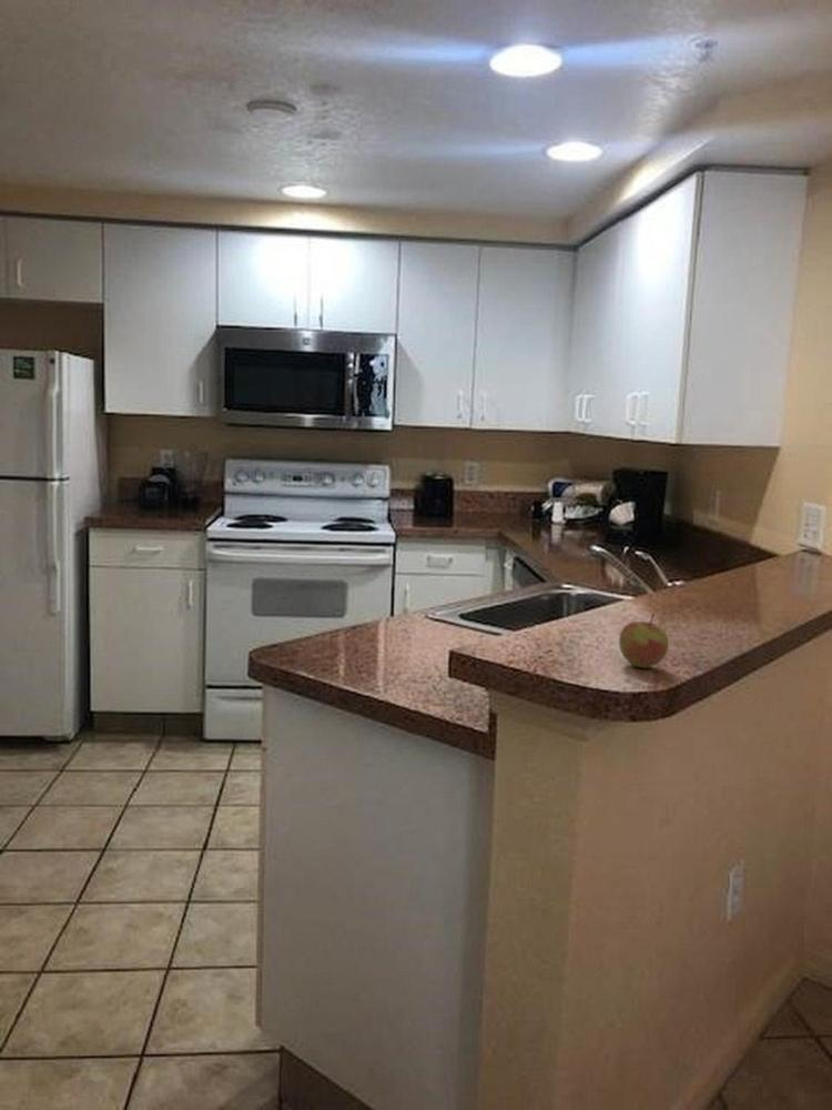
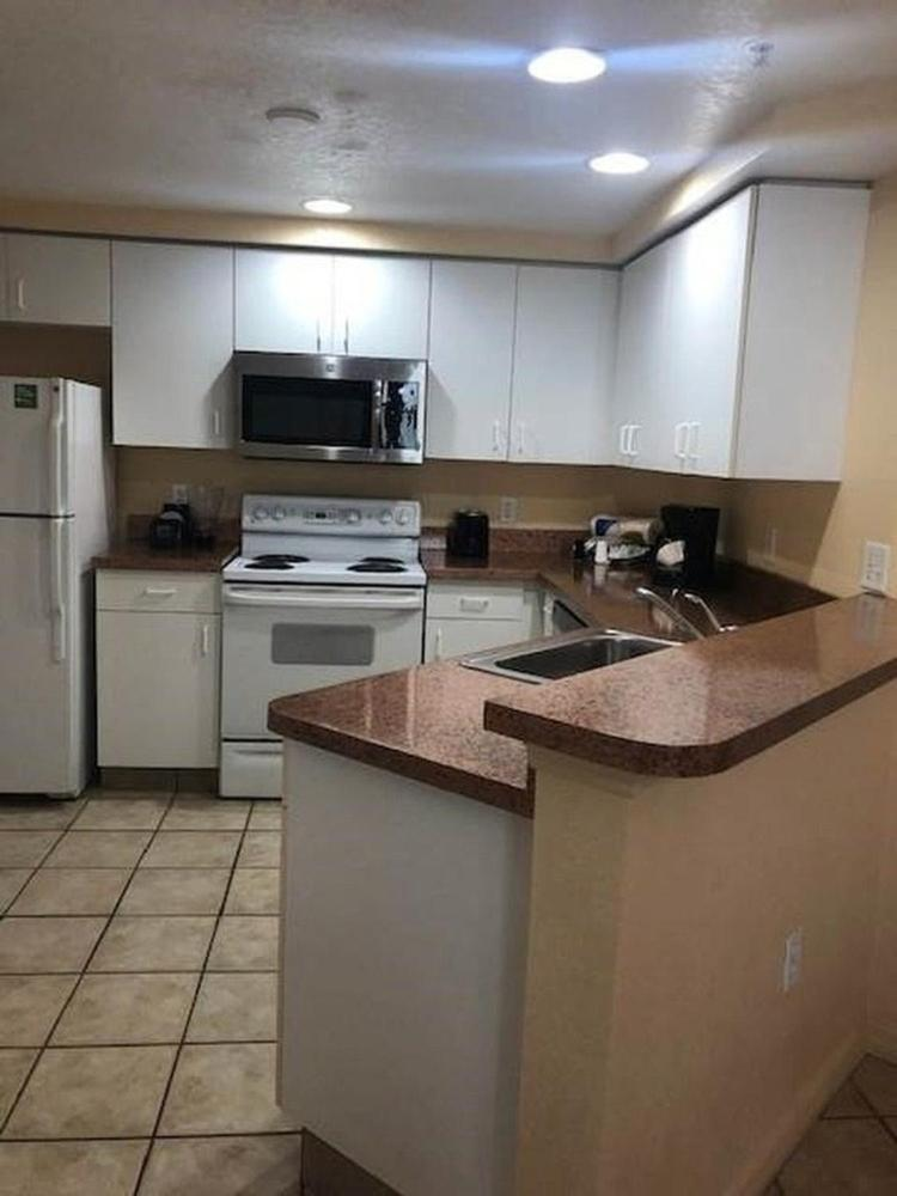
- apple (643, 638)
